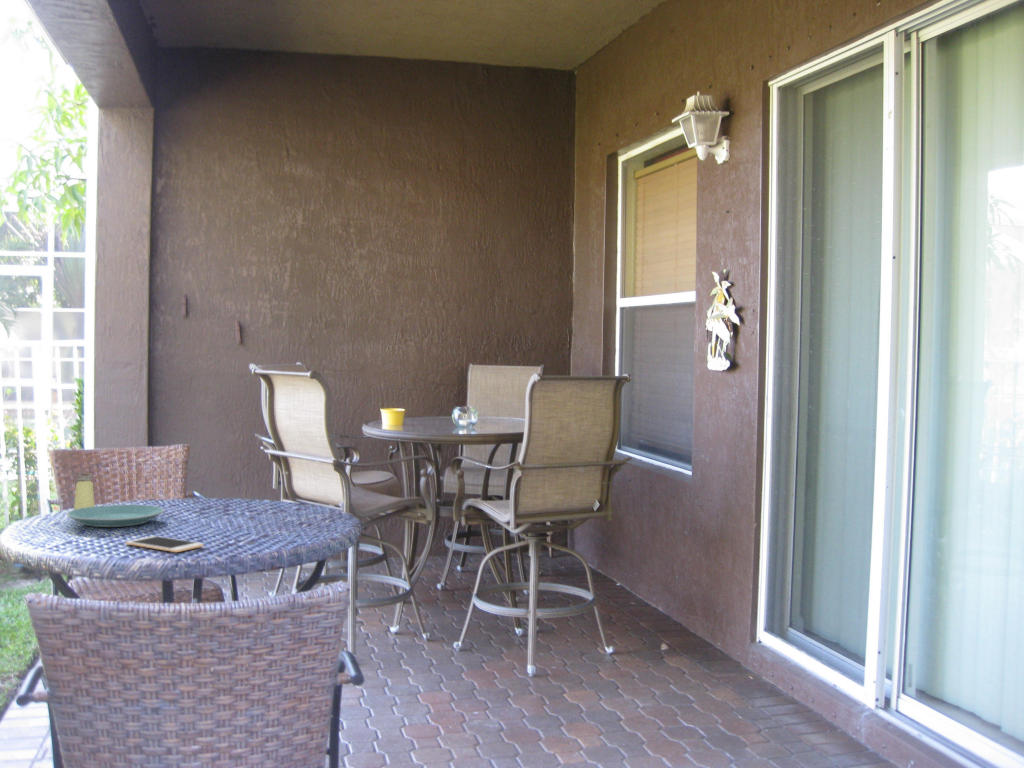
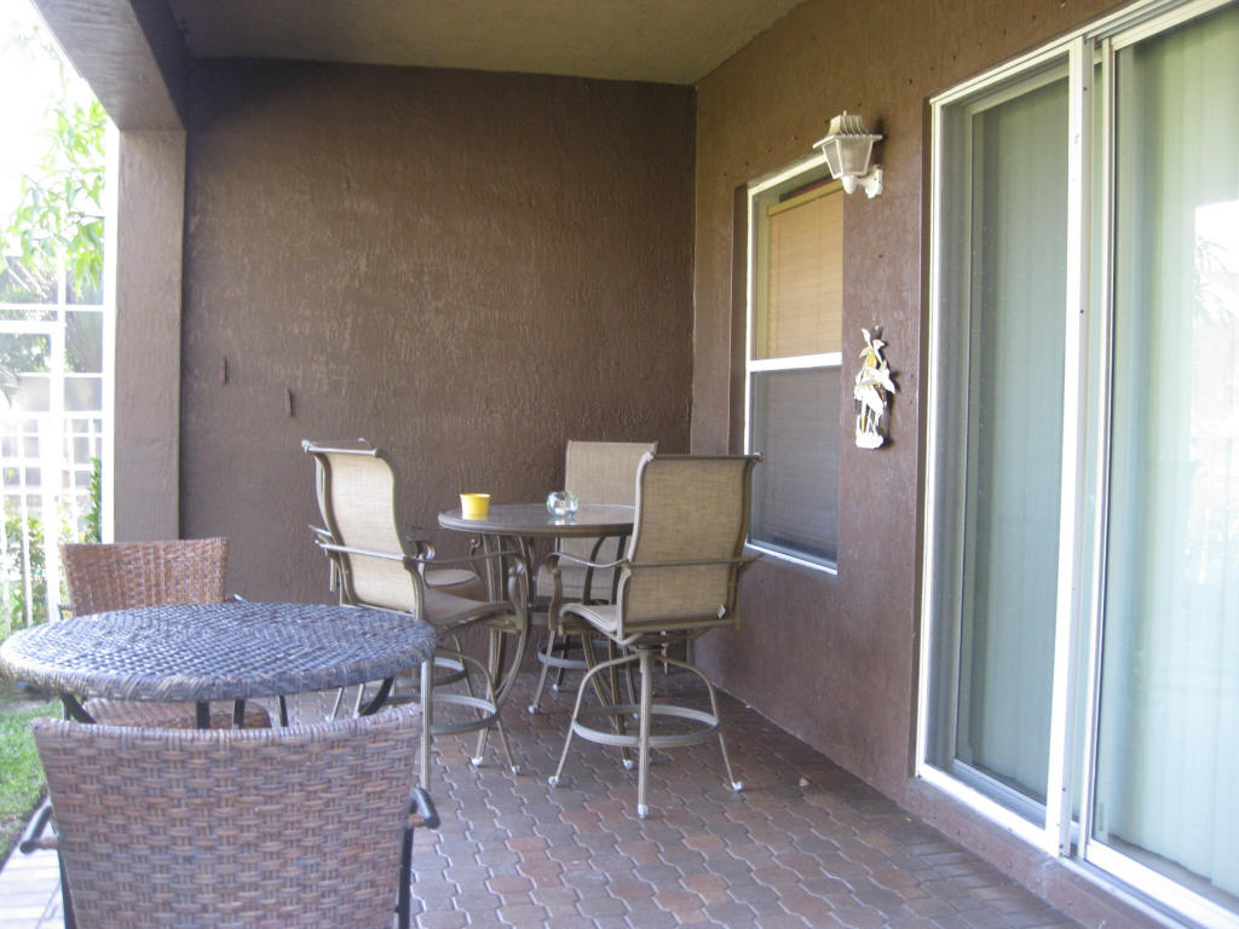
- cell phone (164, 543)
- saltshaker (84, 491)
- plate (116, 516)
